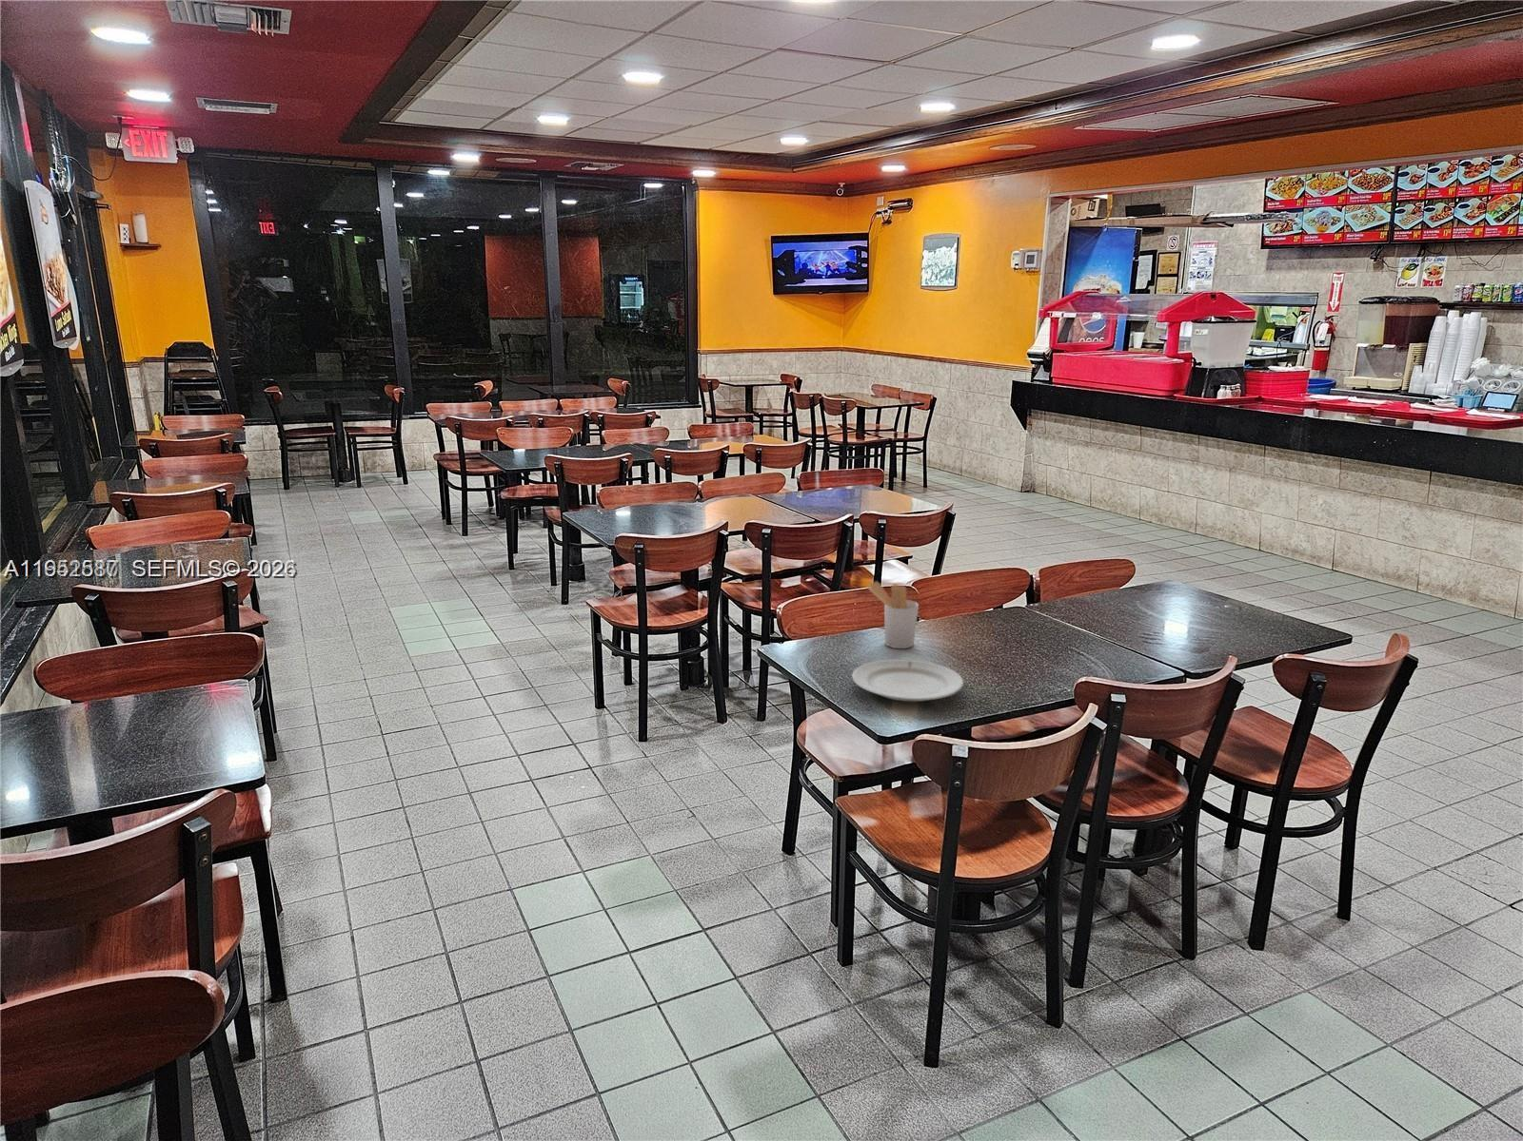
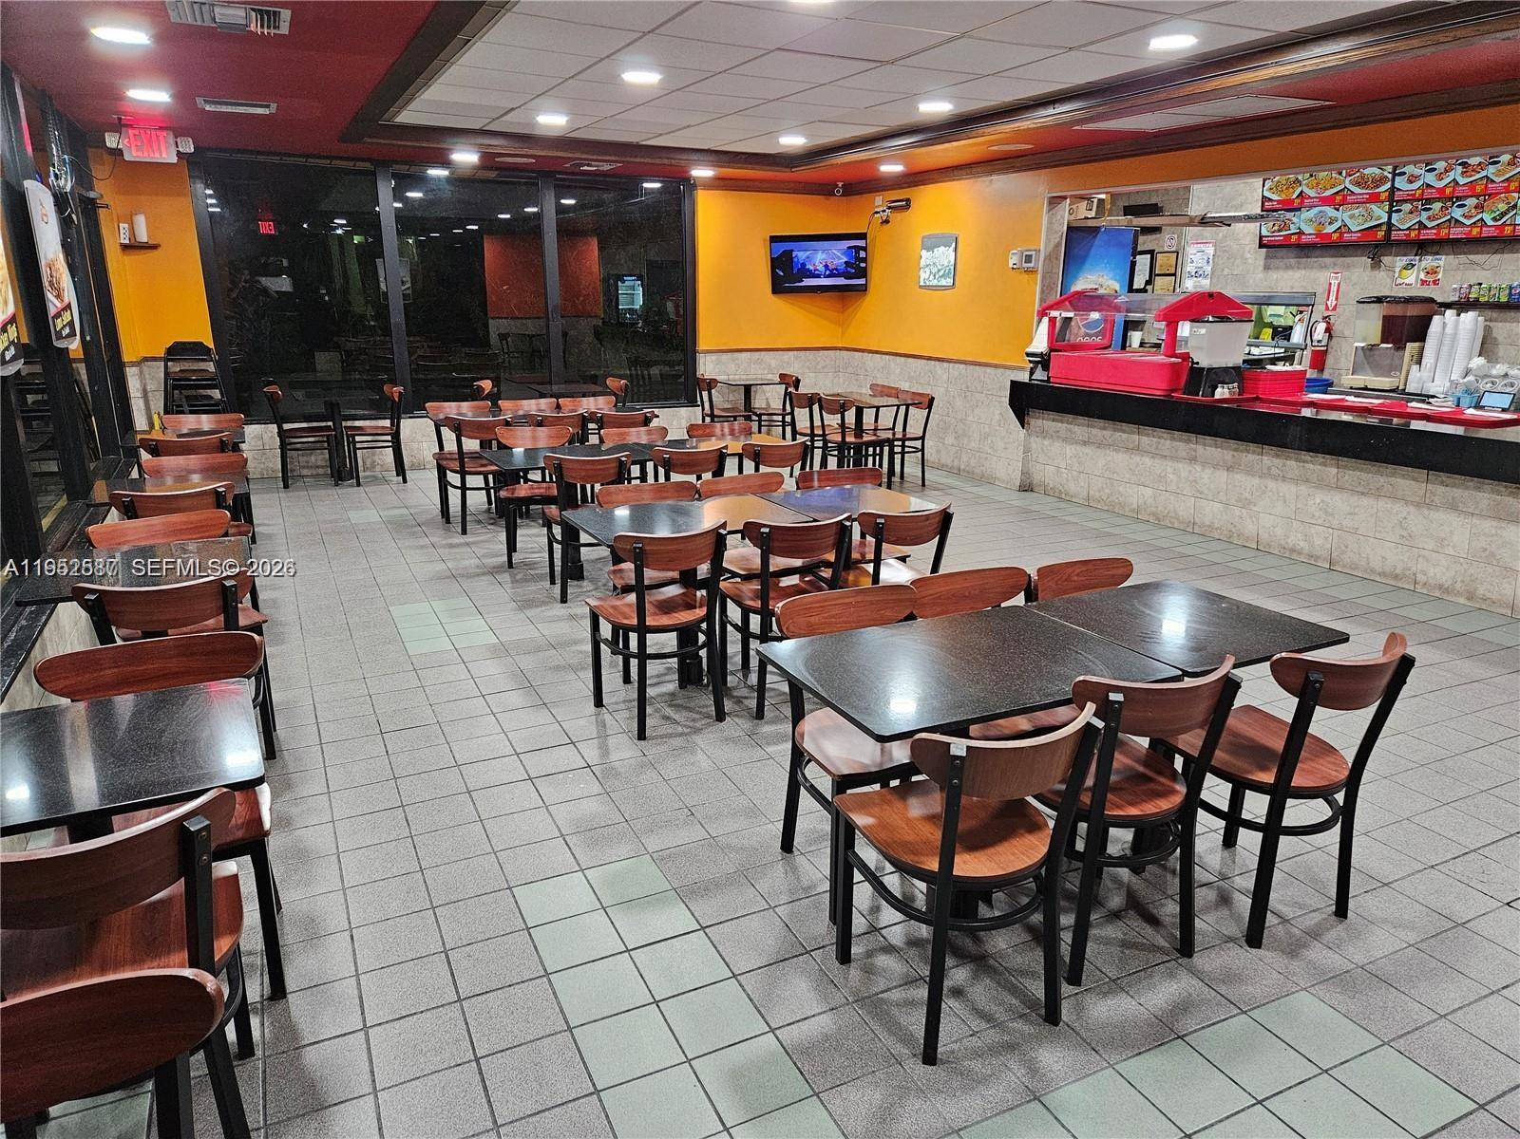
- utensil holder (892, 612)
- chinaware (907, 682)
